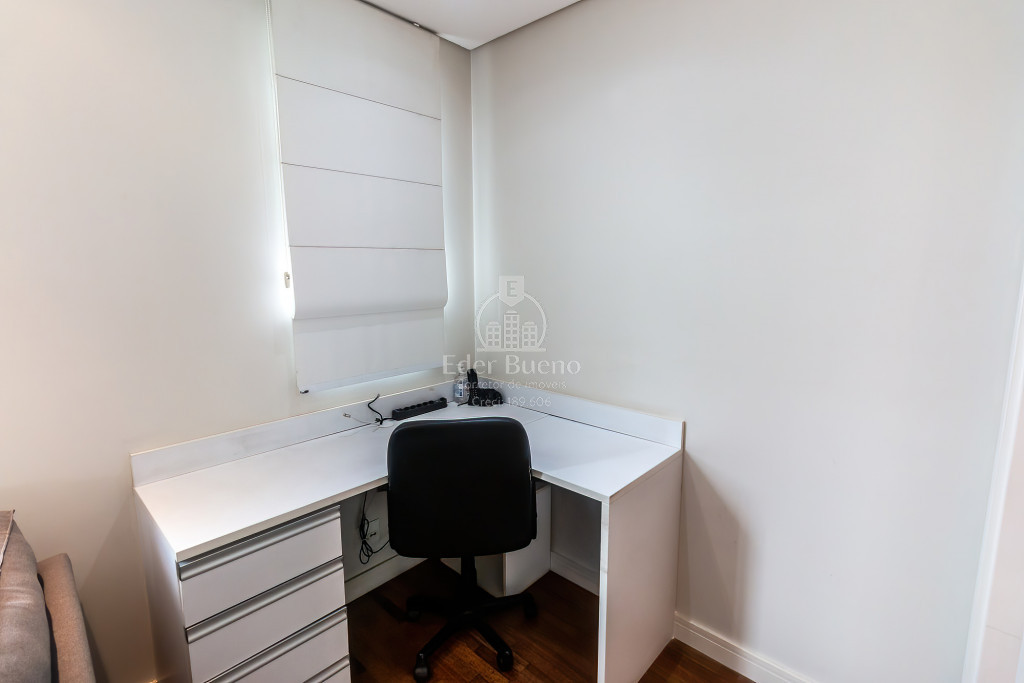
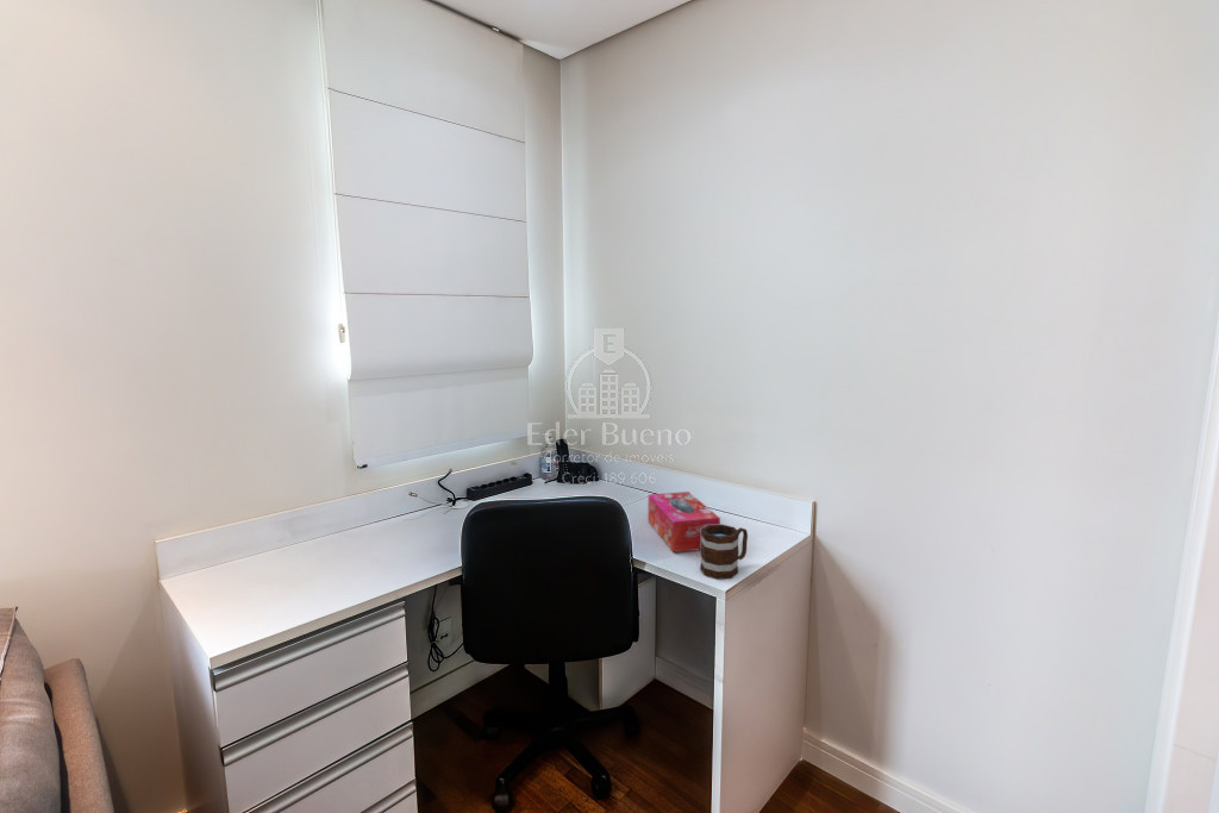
+ mug (725, 549)
+ tissue box (681, 519)
